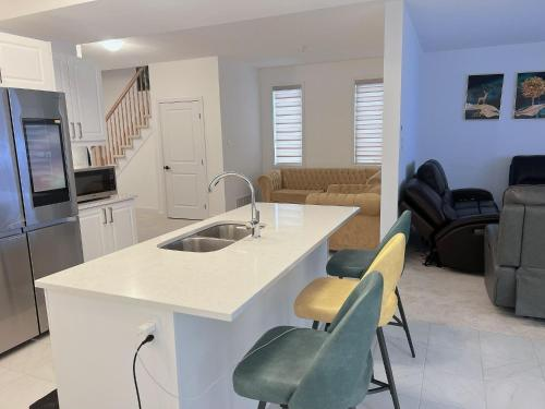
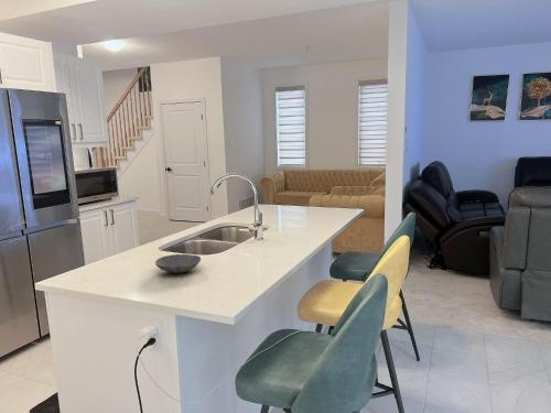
+ bowl (179, 264)
